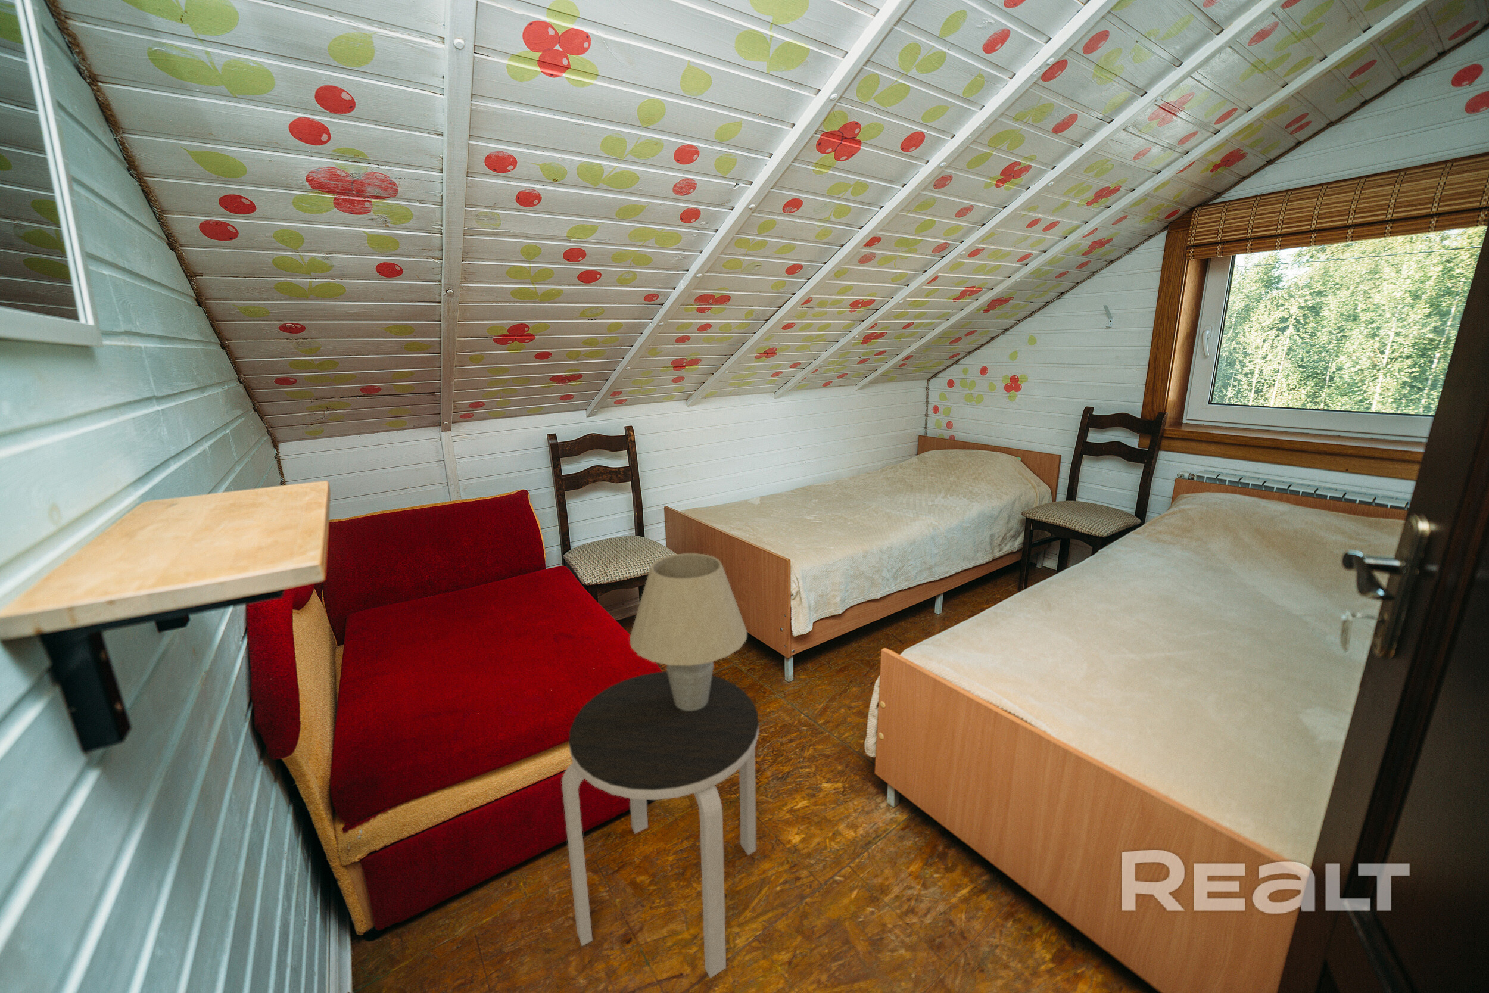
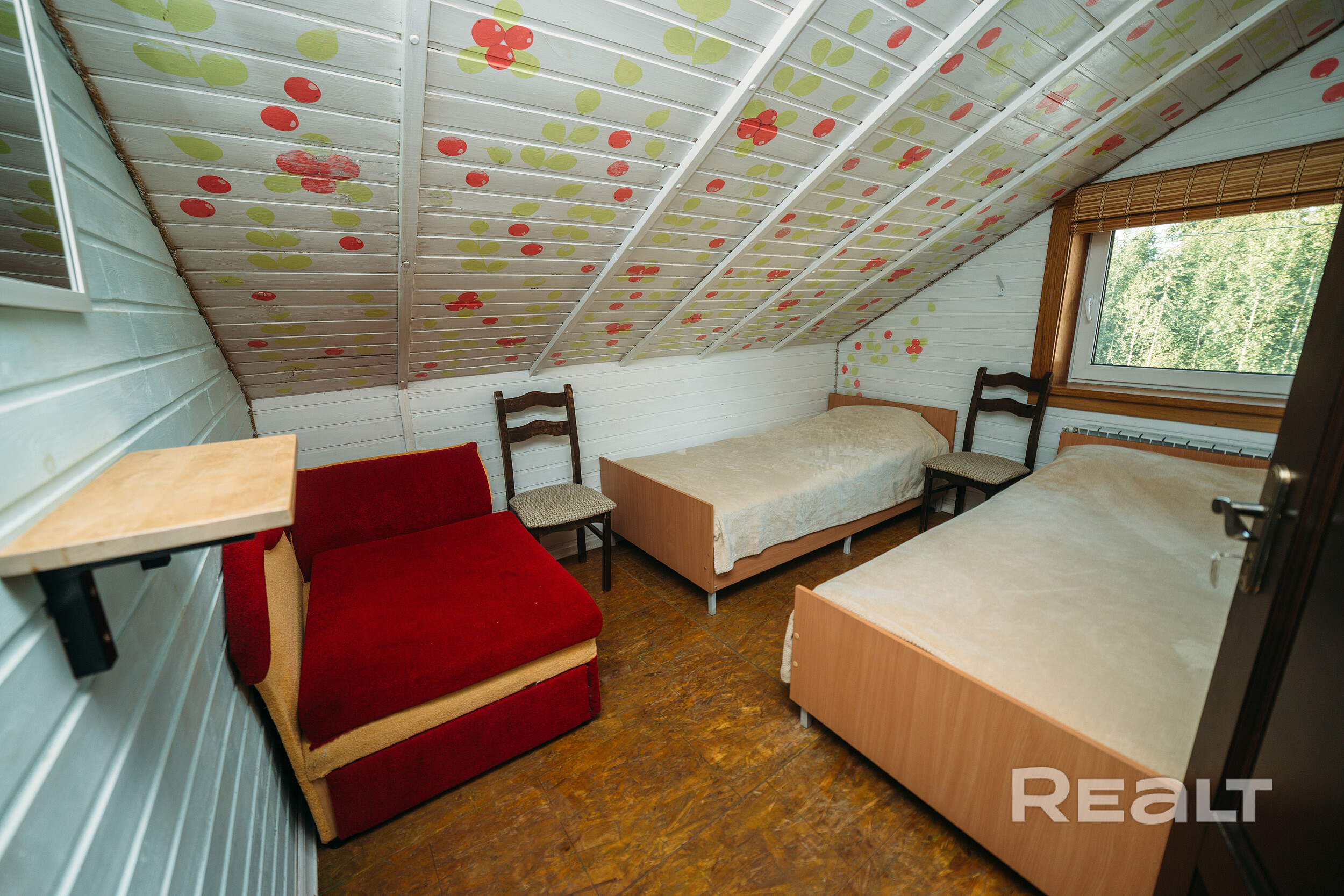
- table lamp (688, 634)
- side table (668, 798)
